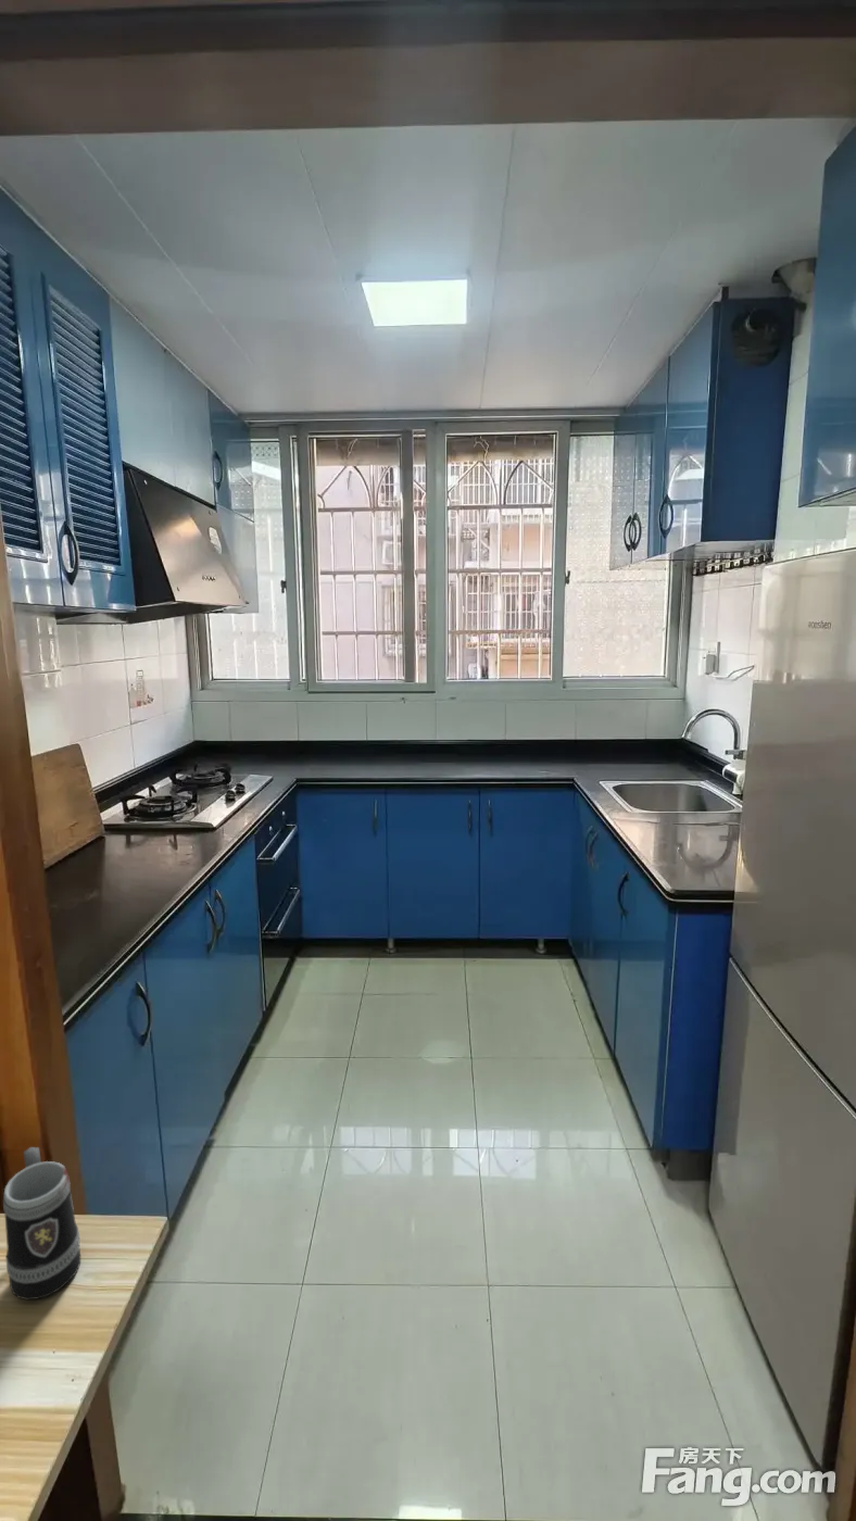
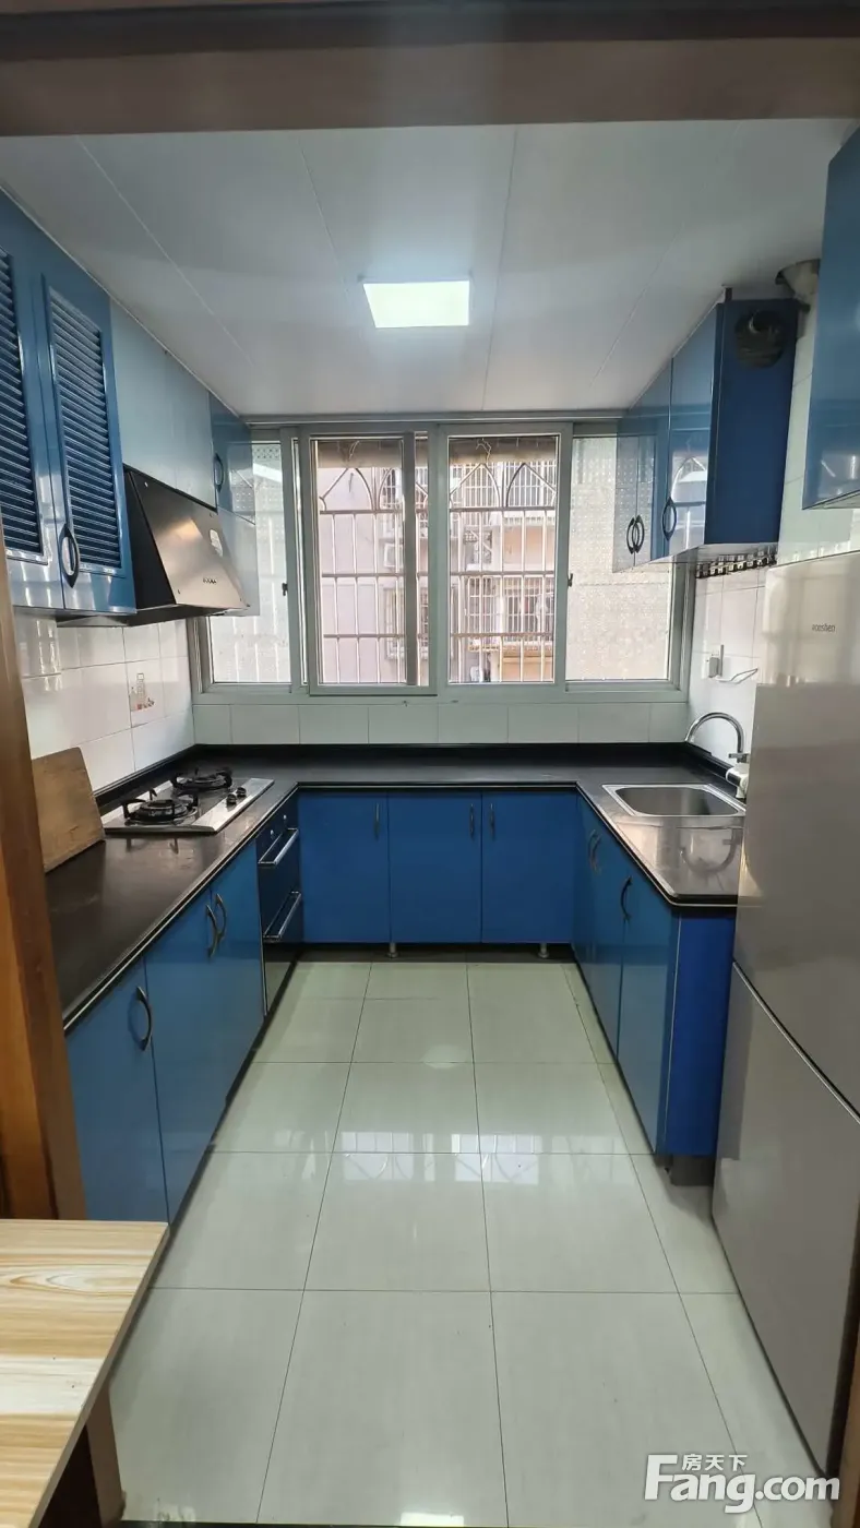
- mug (40, 1216)
